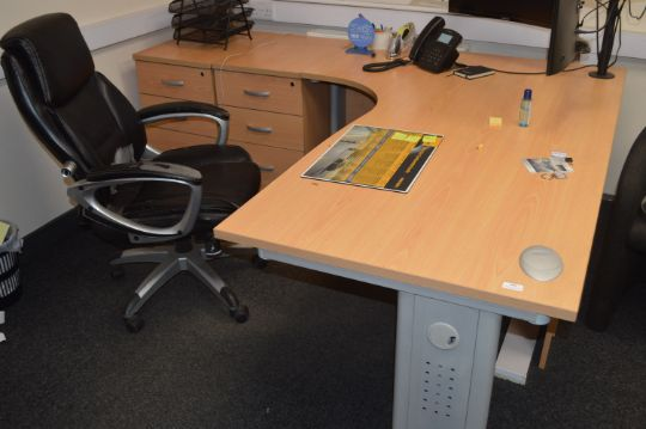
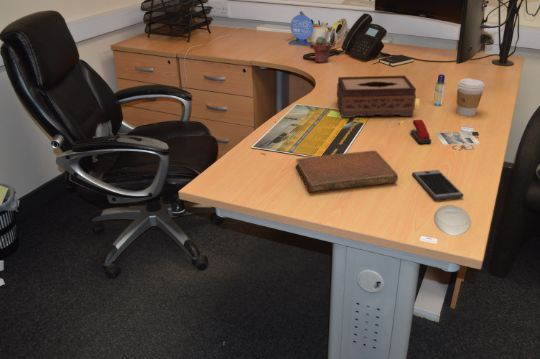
+ tissue box (374, 96)
+ potted succulent (321, 48)
+ coffee cup (469, 97)
+ stapler (420, 130)
+ notebook (344, 170)
+ smartphone (436, 184)
